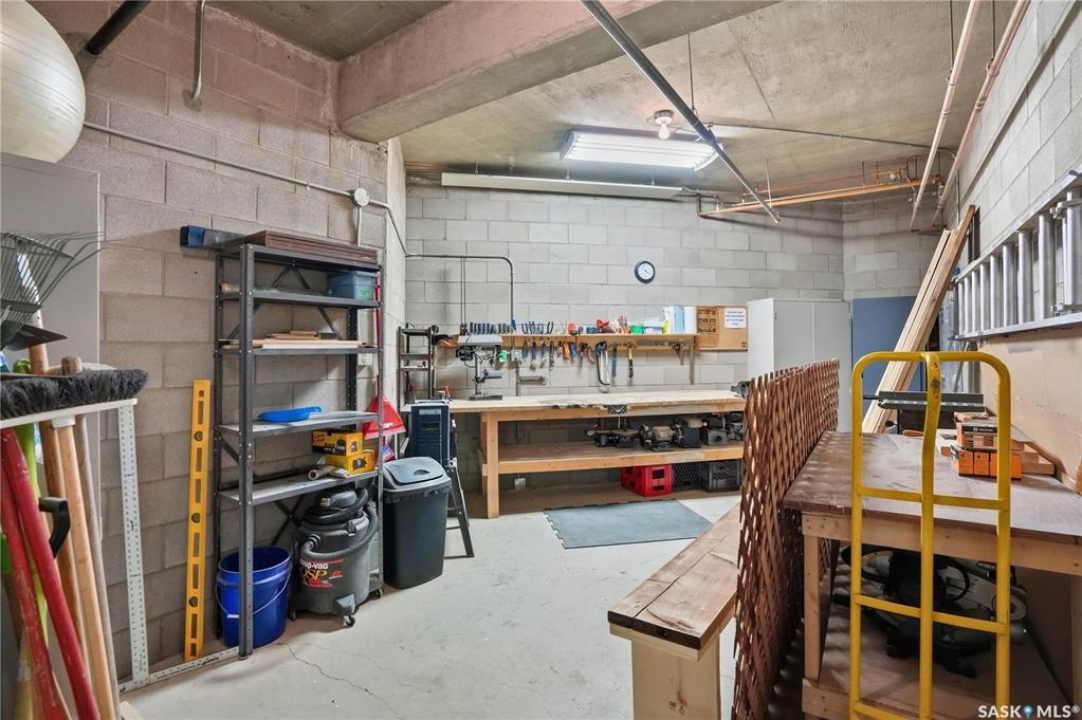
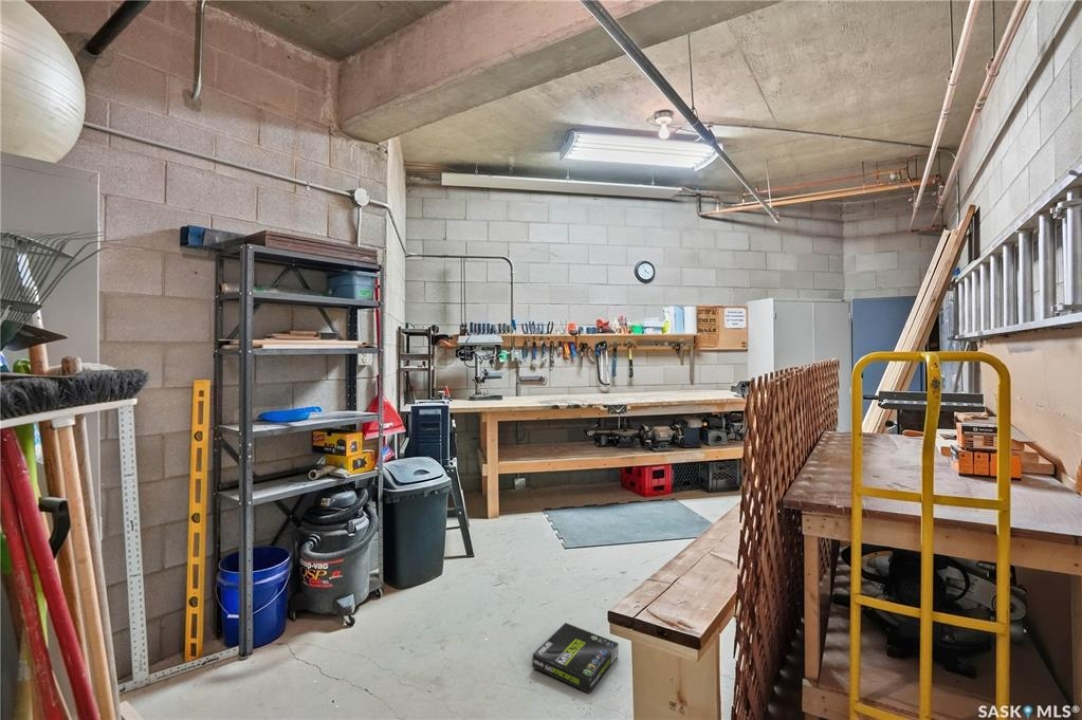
+ box (576, 654)
